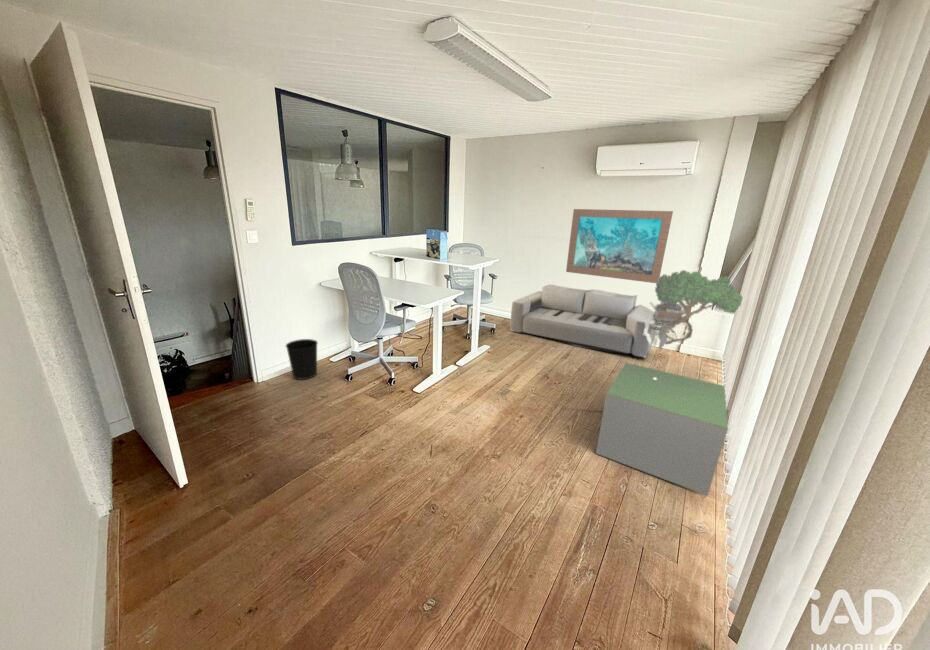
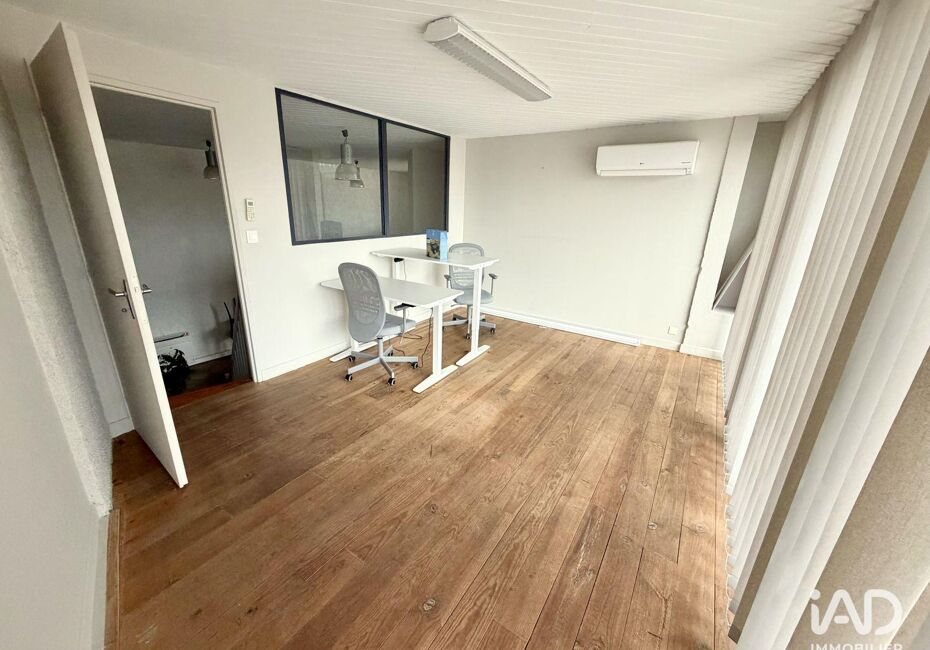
- wastebasket (303, 359)
- wall art (614, 244)
- loveseat (581, 315)
- potted tree (672, 373)
